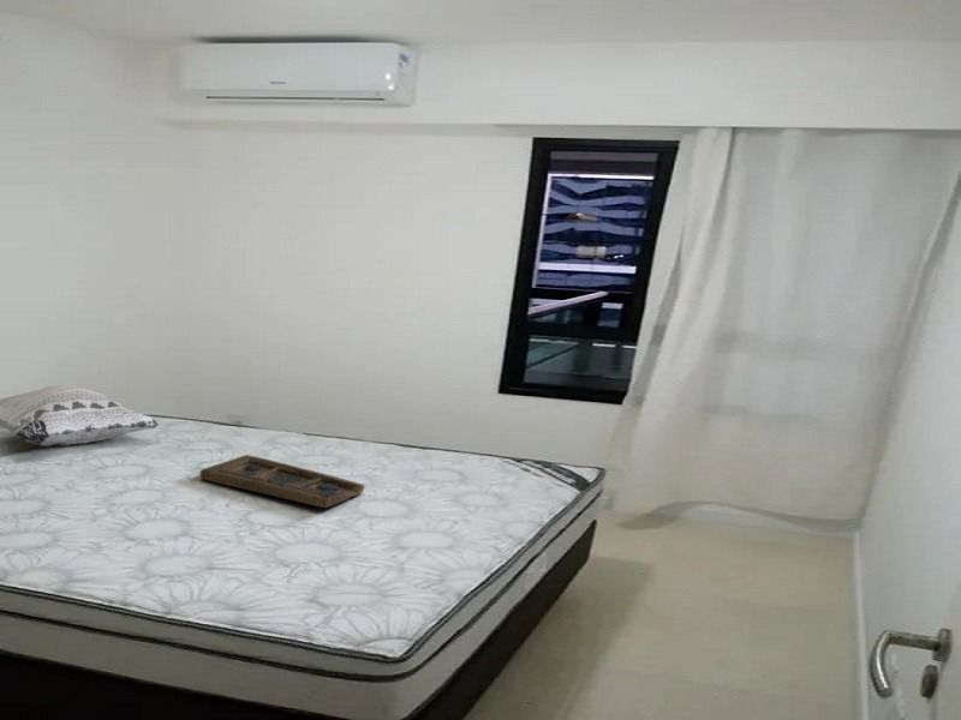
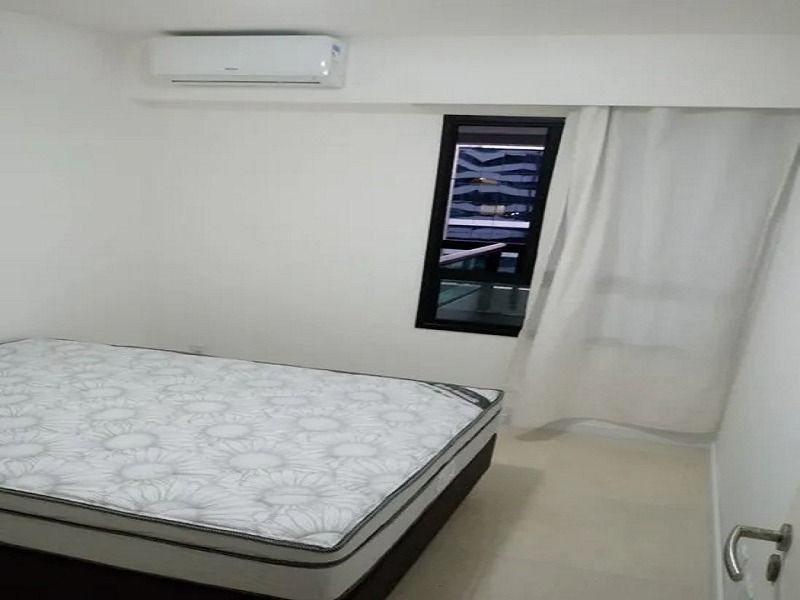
- decorative tray (282, 480)
- decorative pillow (64, 416)
